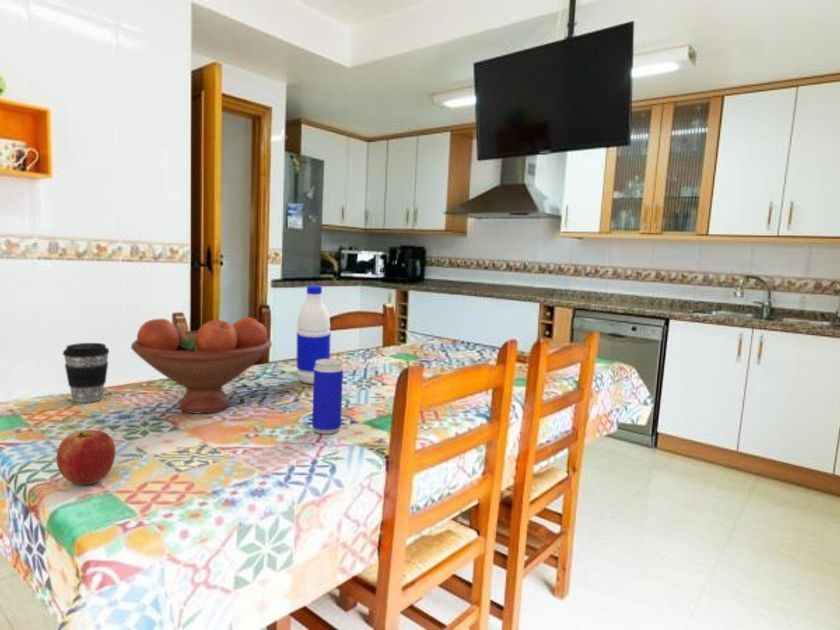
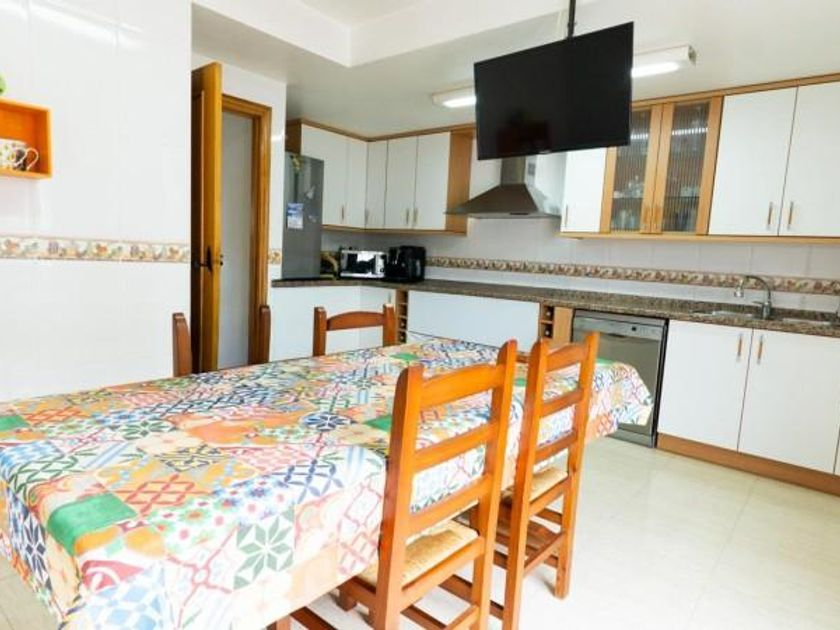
- fruit bowl (204, 361)
- coffee cup (86, 372)
- water bottle (313, 334)
- apple (86, 456)
- beverage can (327, 396)
